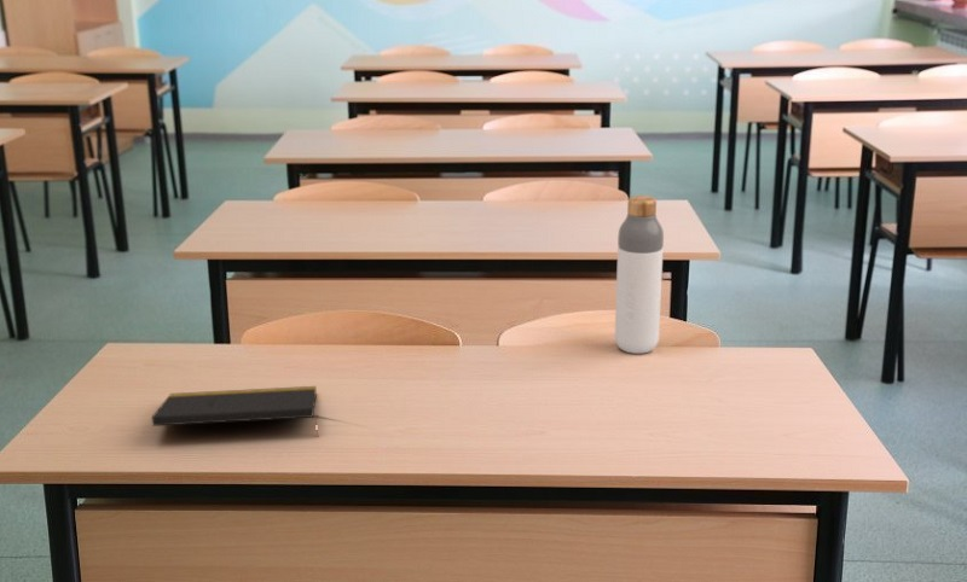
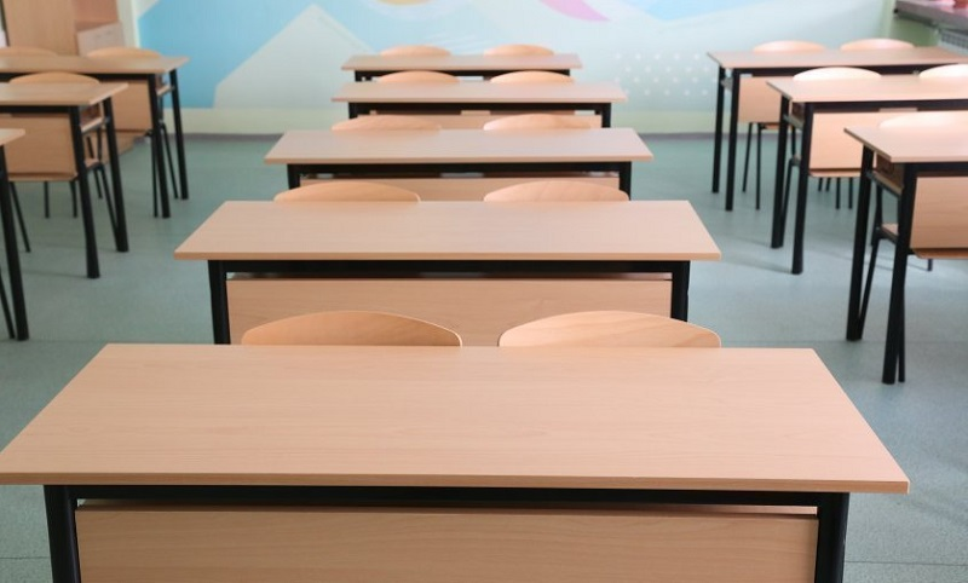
- notepad (238, 405)
- bottle (638, 274)
